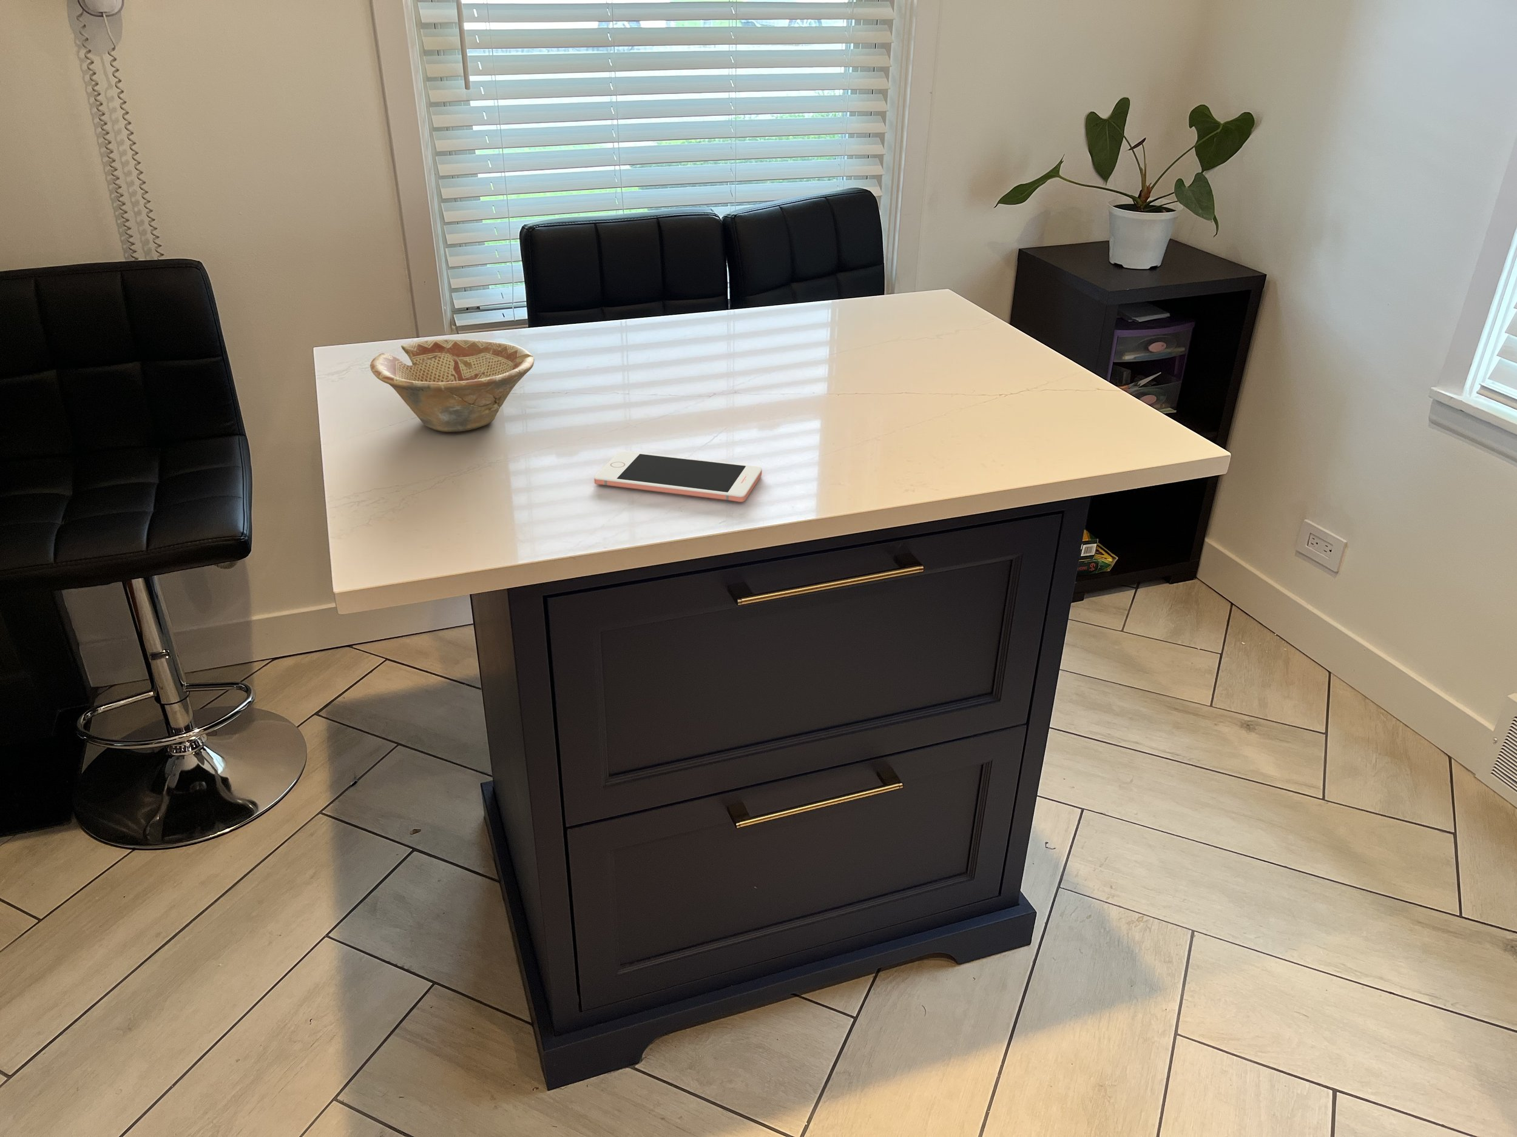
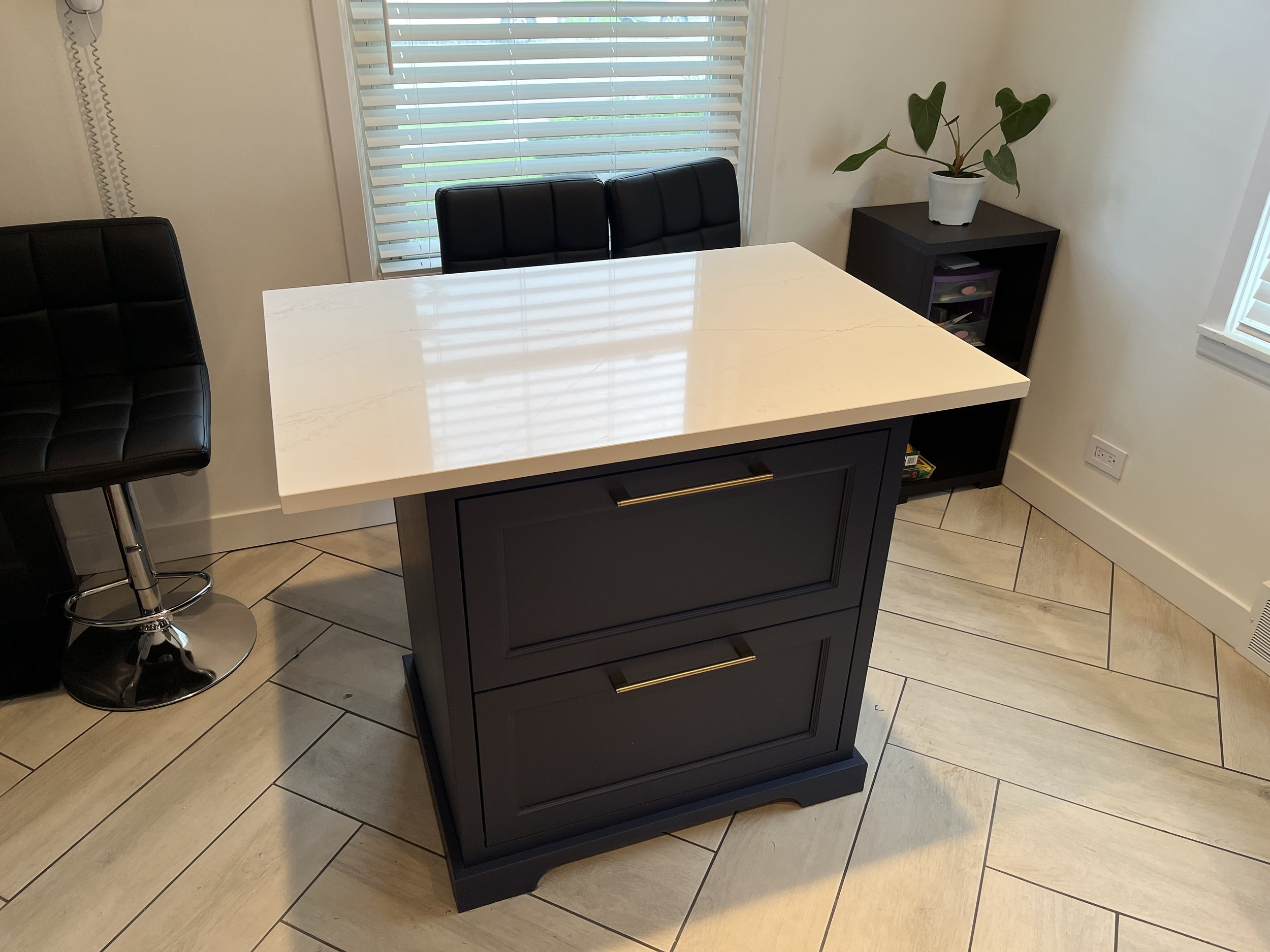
- cell phone (678, 475)
- dish (457, 389)
